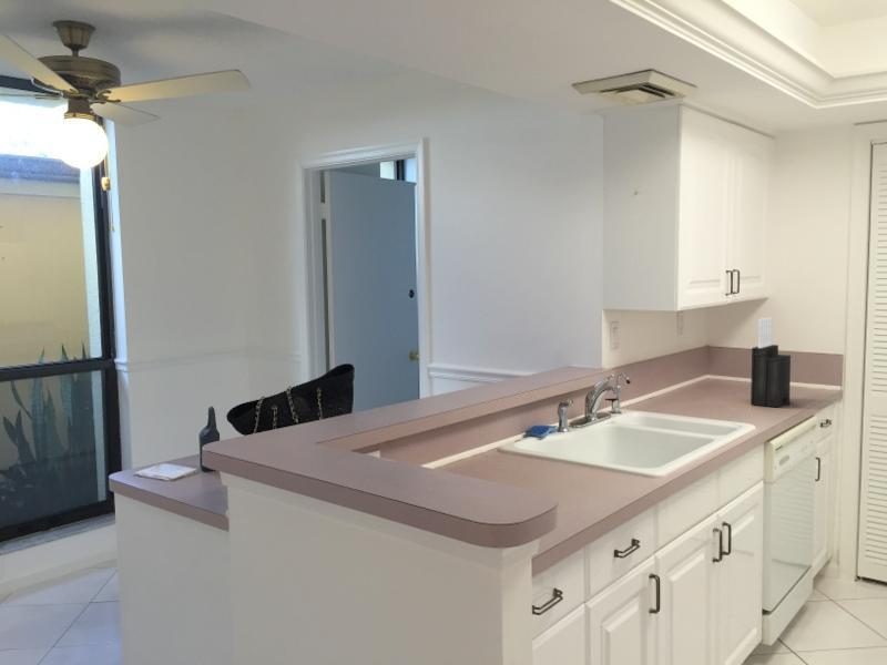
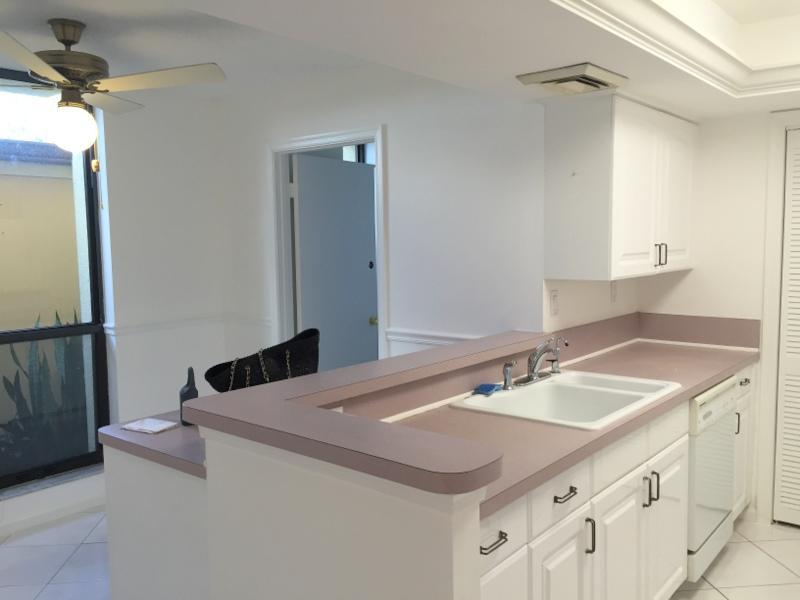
- knife block (774, 360)
